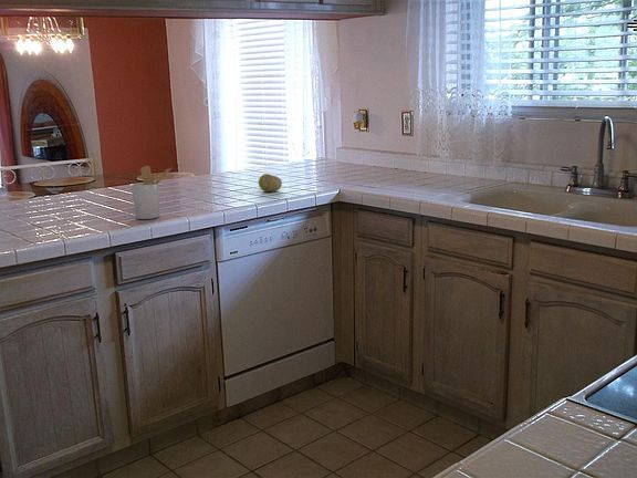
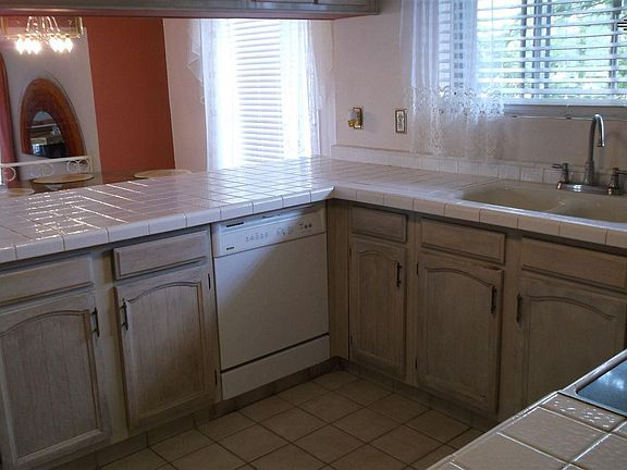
- utensil holder (153, 191)
- fruit (270, 183)
